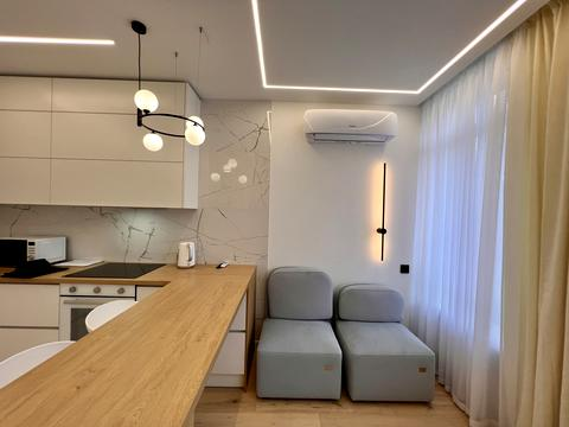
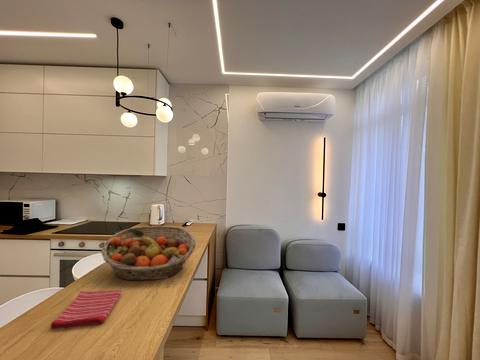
+ fruit basket (150, 250)
+ dish towel (90, 305)
